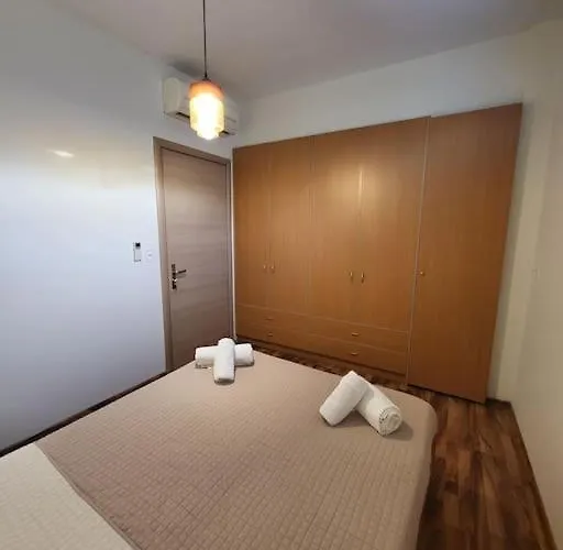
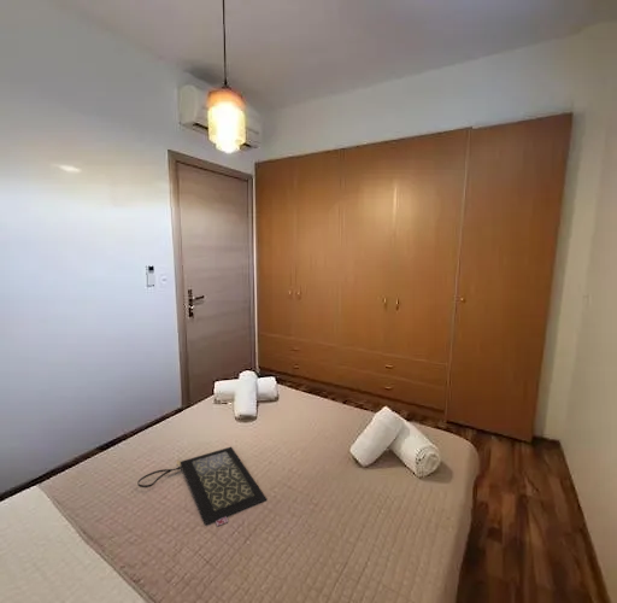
+ clutch bag (216, 476)
